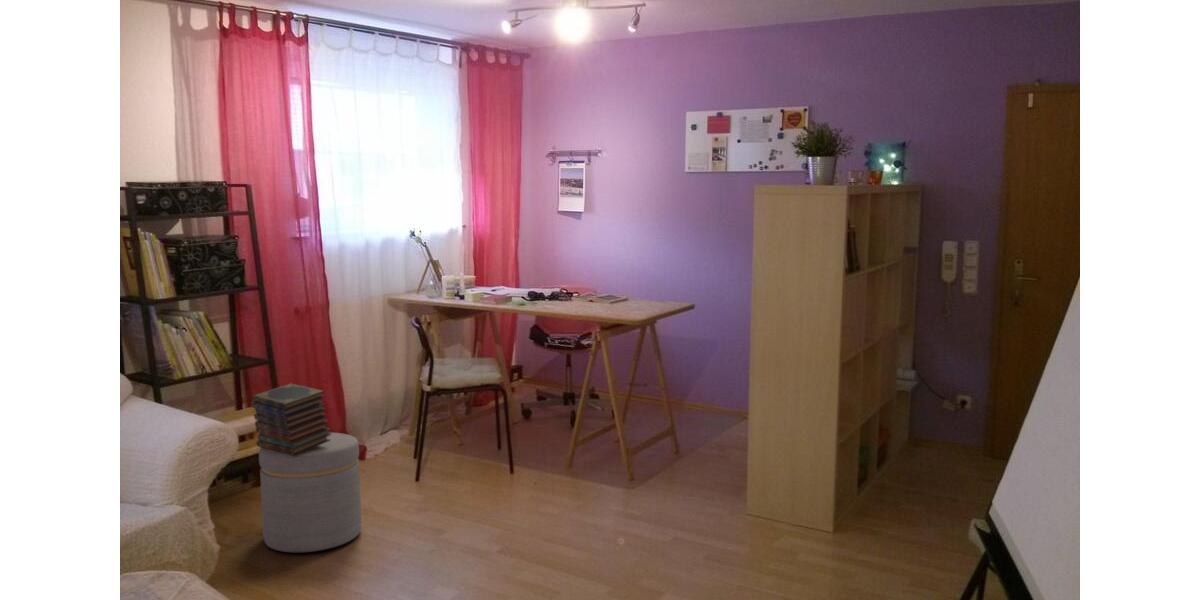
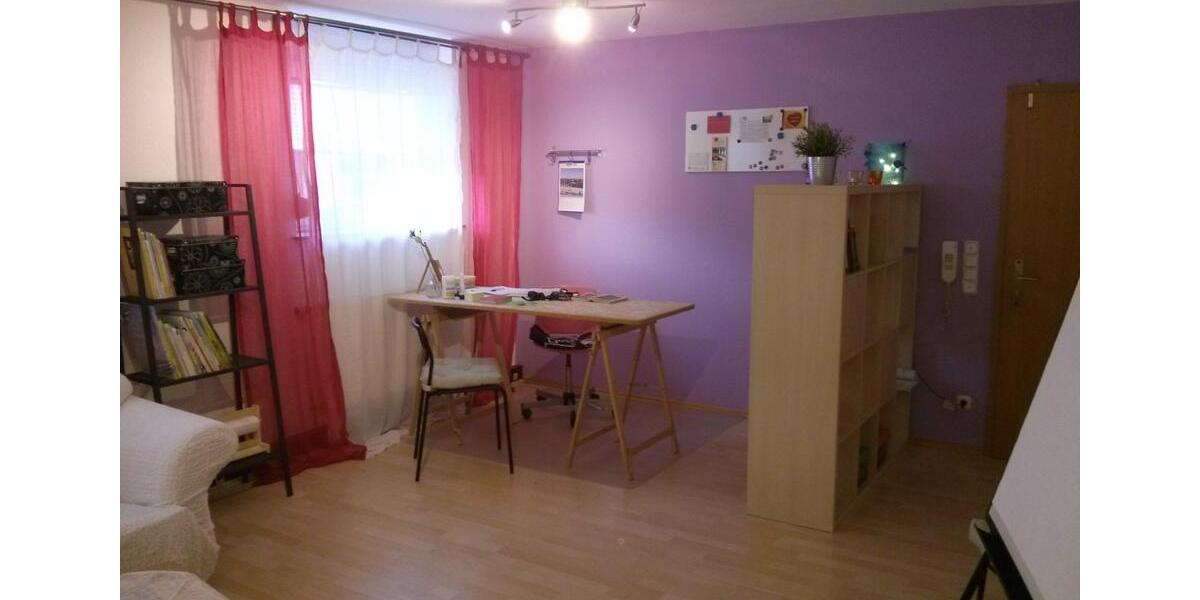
- book stack (295, 420)
- ottoman (311, 489)
